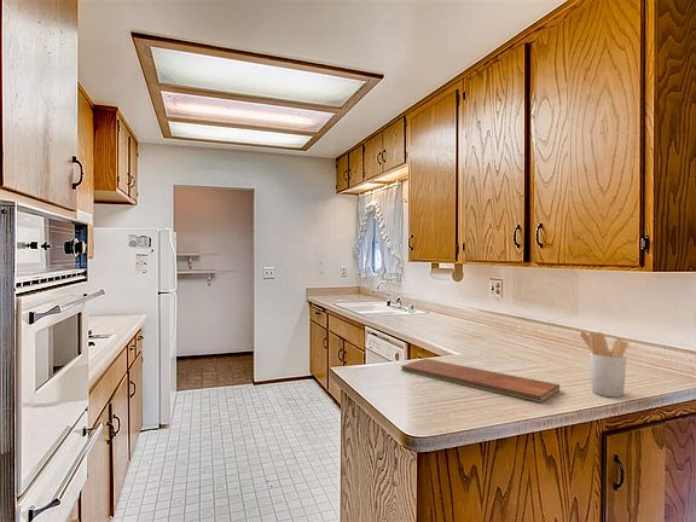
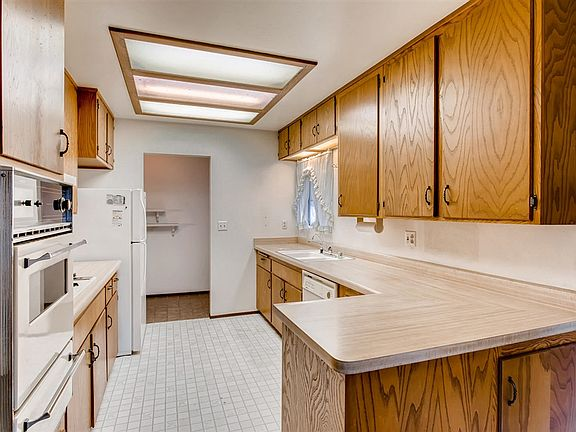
- utensil holder (602, 361)
- chopping board (474, 376)
